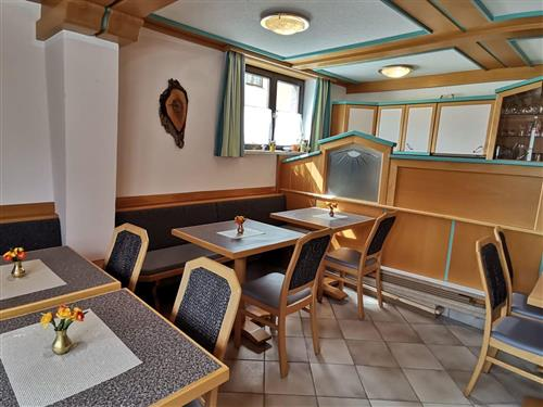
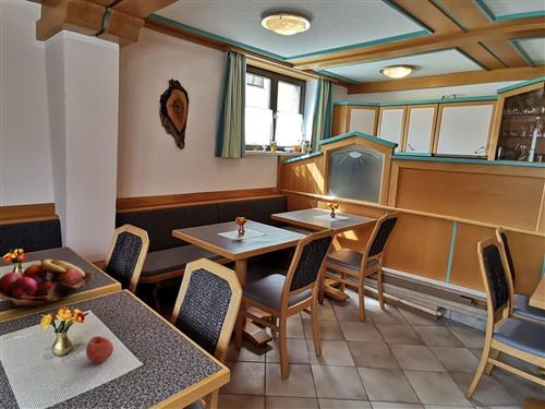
+ fruit basket (47, 279)
+ apple (99, 347)
